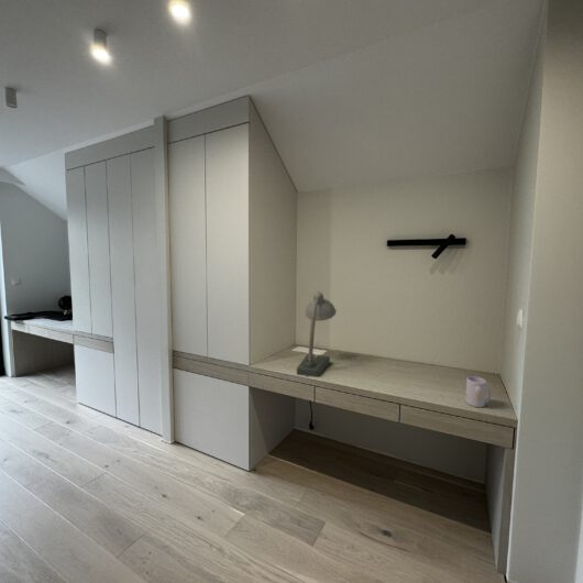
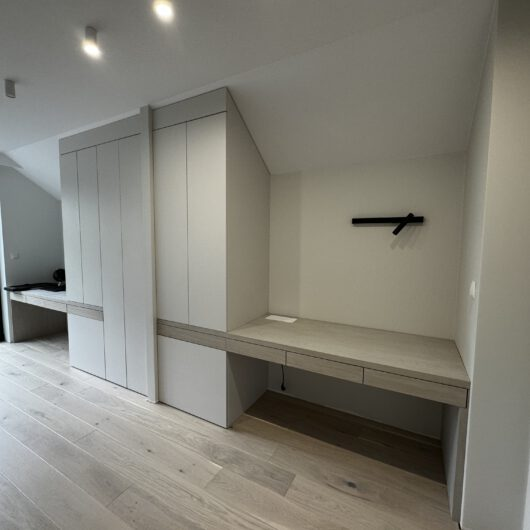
- mug (479, 392)
- desk lamp (314, 329)
